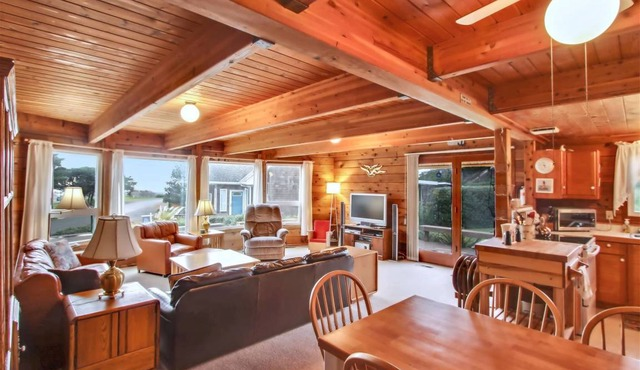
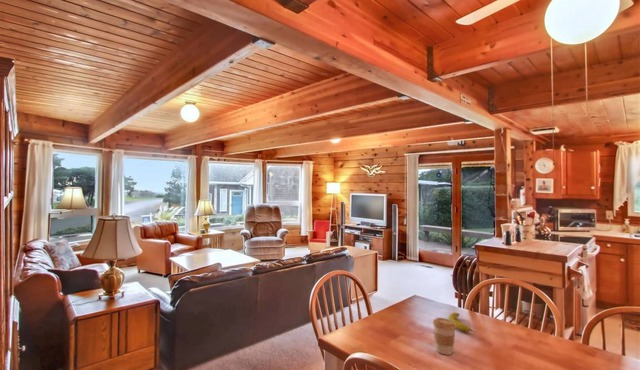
+ fruit (459, 321)
+ coffee cup (444, 335)
